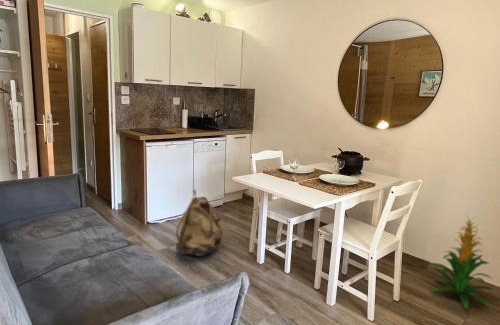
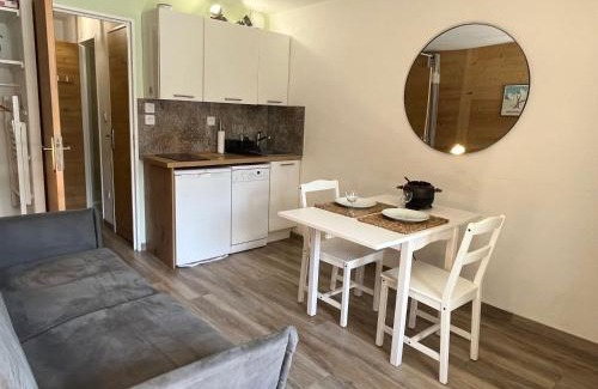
- indoor plant (465, 256)
- backpack (196, 223)
